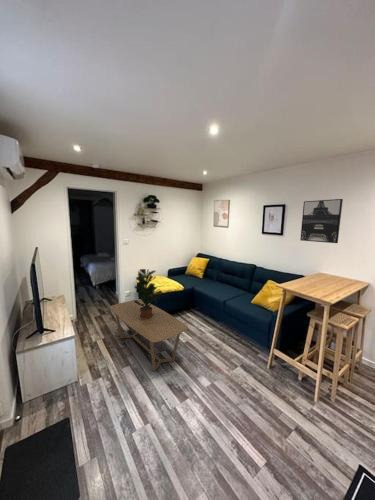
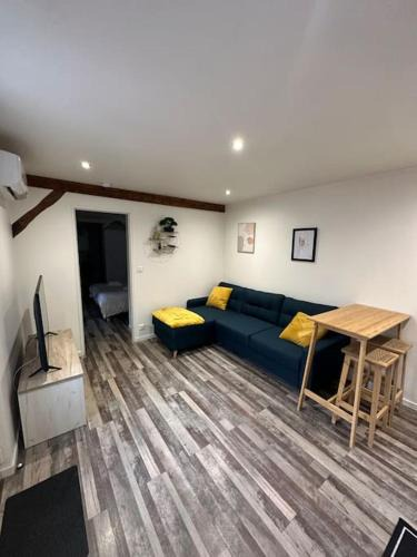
- coffee table (145, 332)
- wall art (319, 221)
- potted plant (148, 293)
